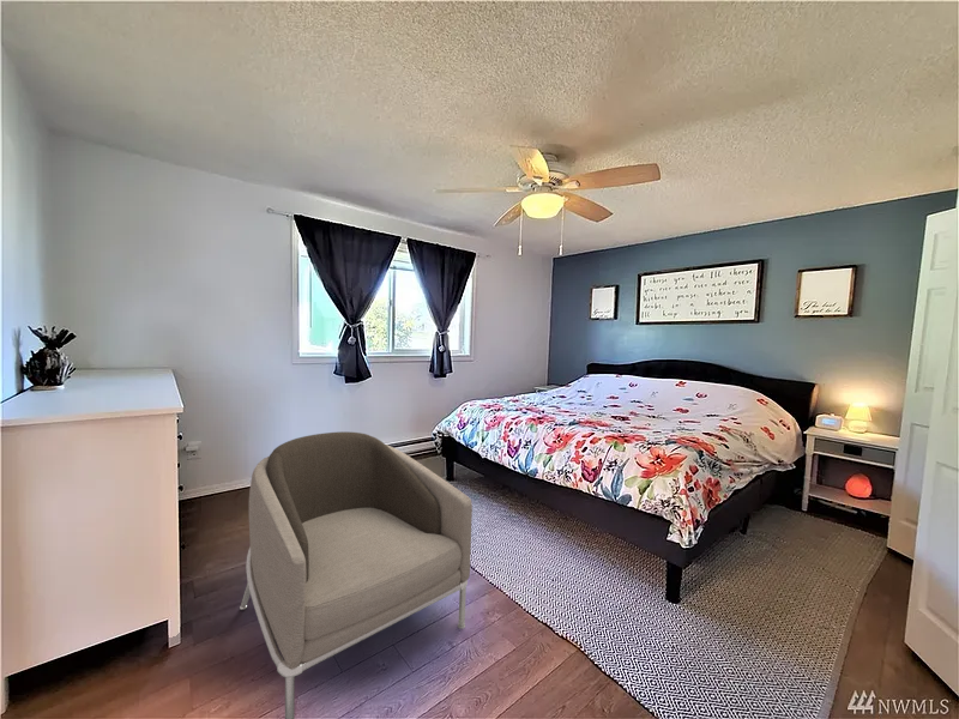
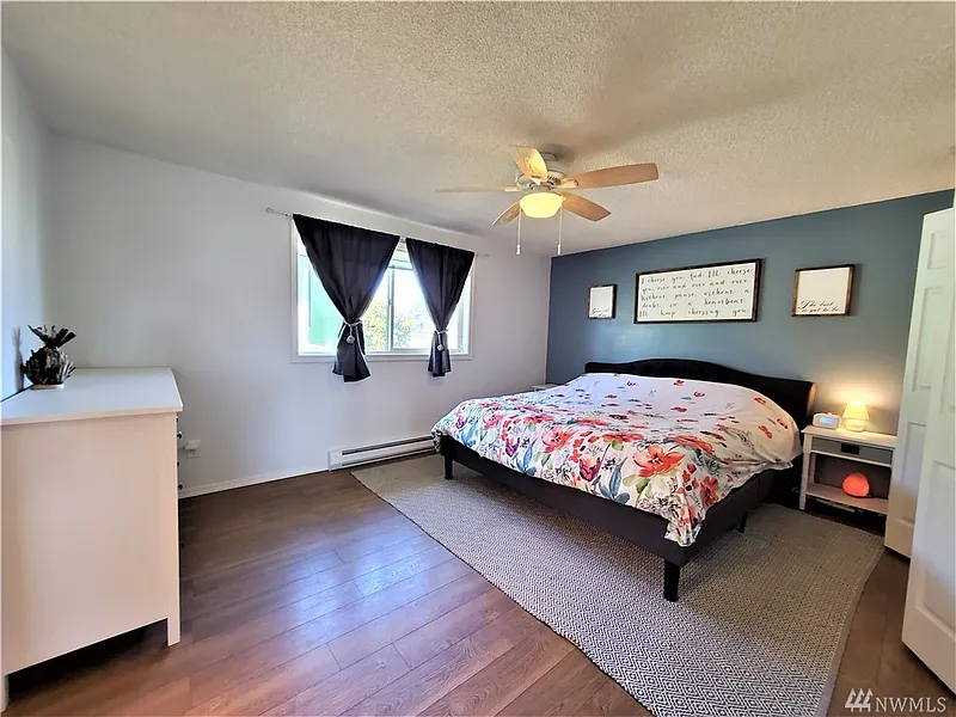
- armchair (349, 536)
